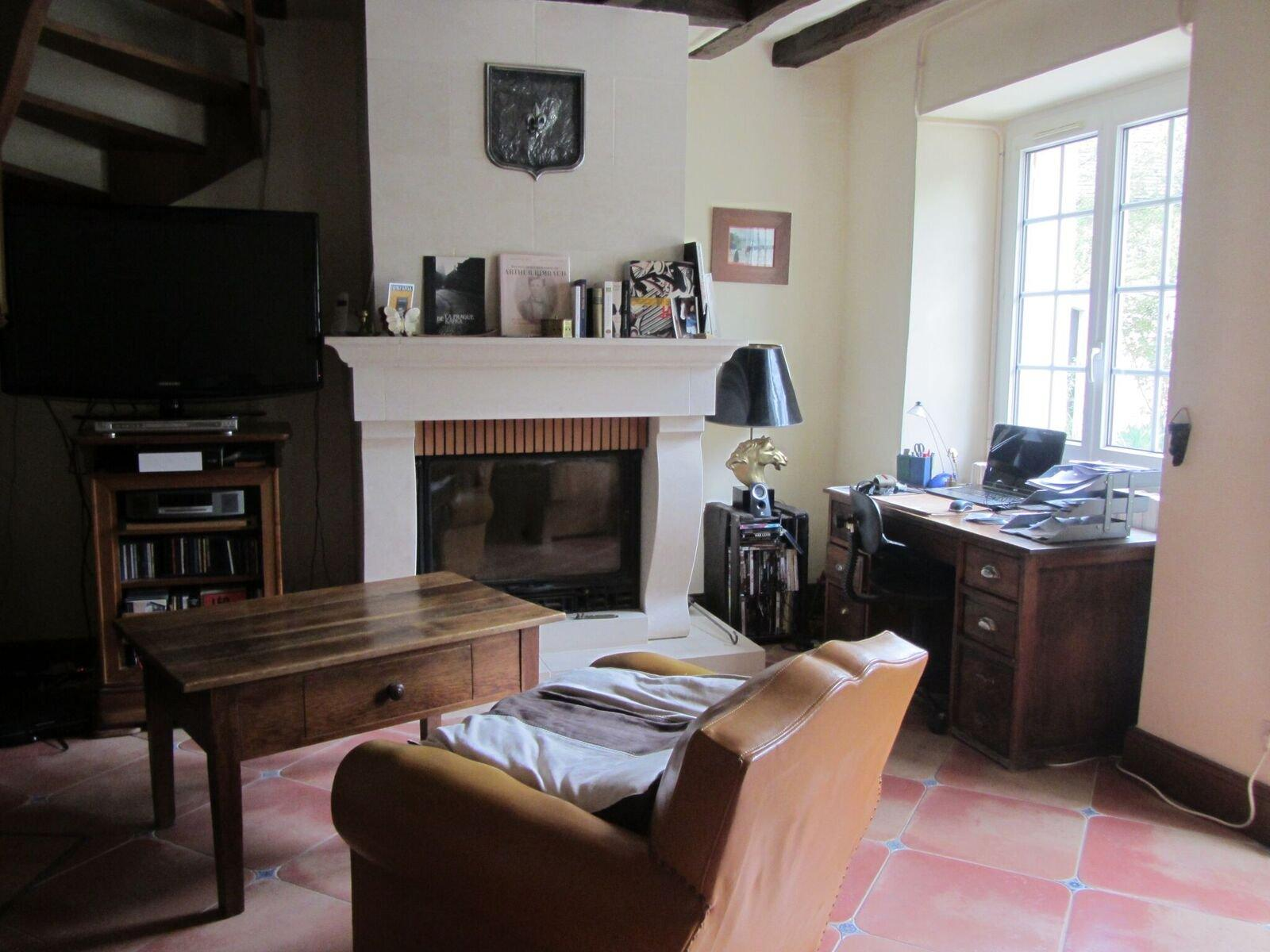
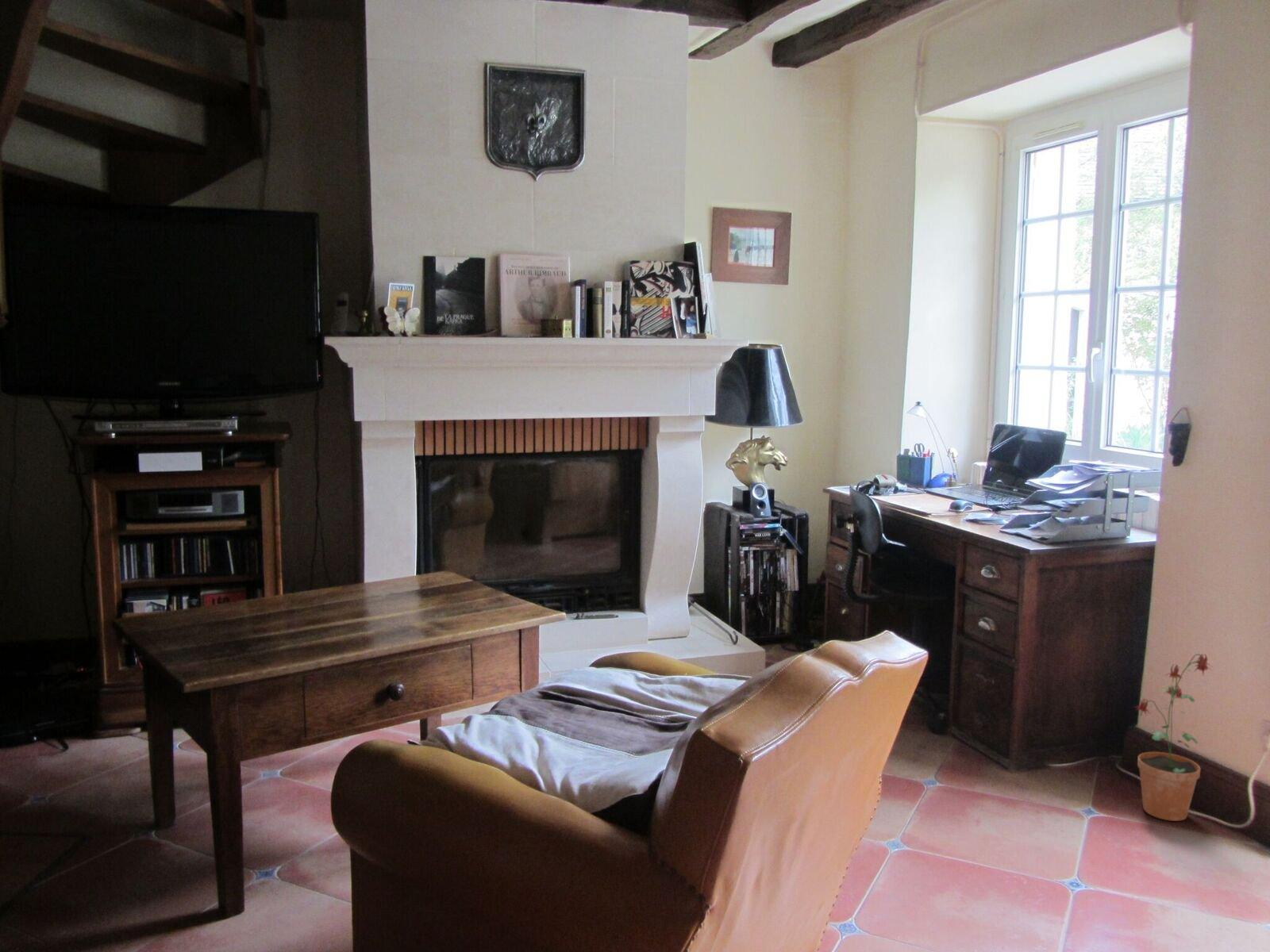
+ potted plant (1167, 732)
